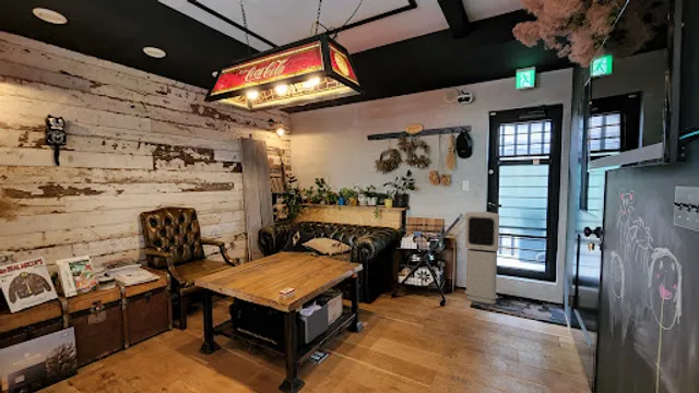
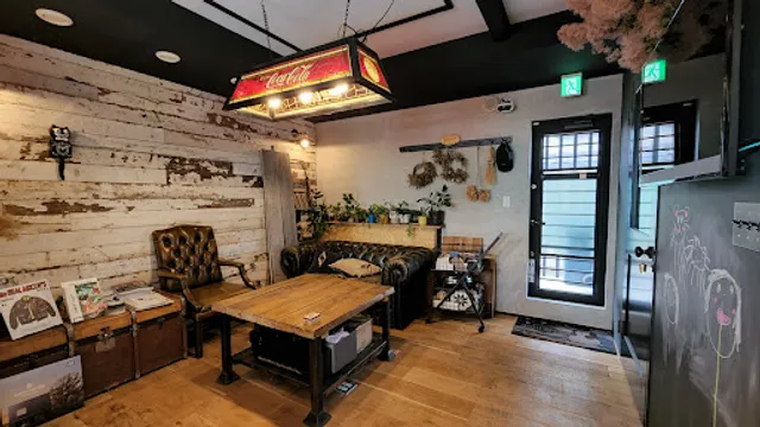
- air purifier (482, 254)
